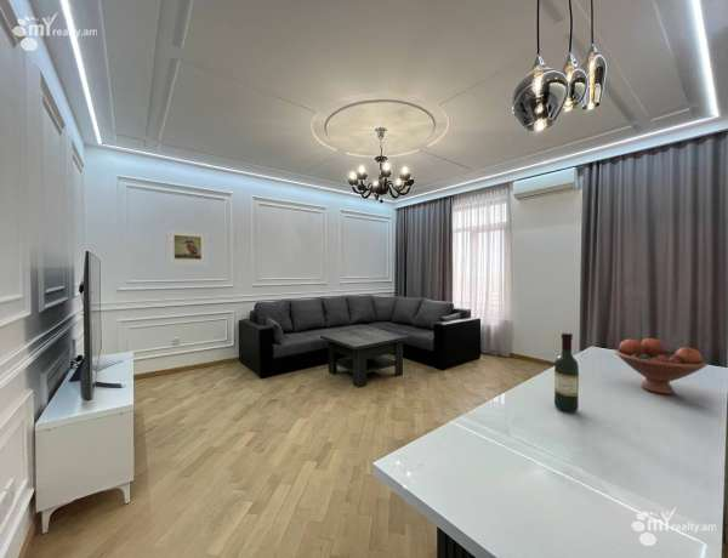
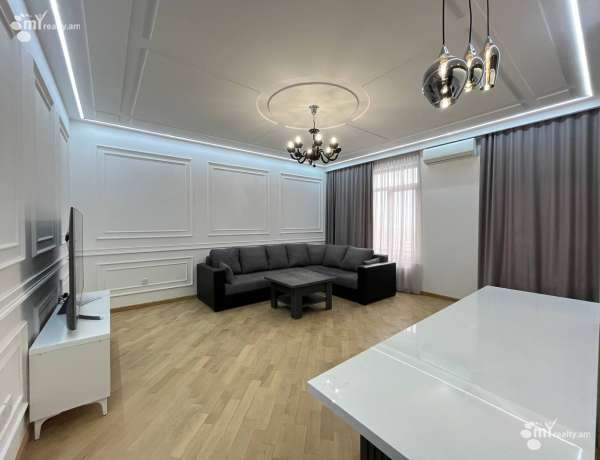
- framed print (187, 247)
- wine bottle (565, 371)
- fruit bowl (656, 365)
